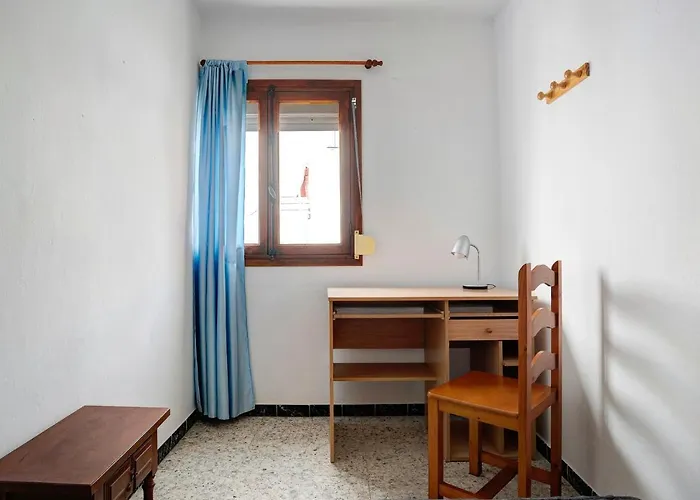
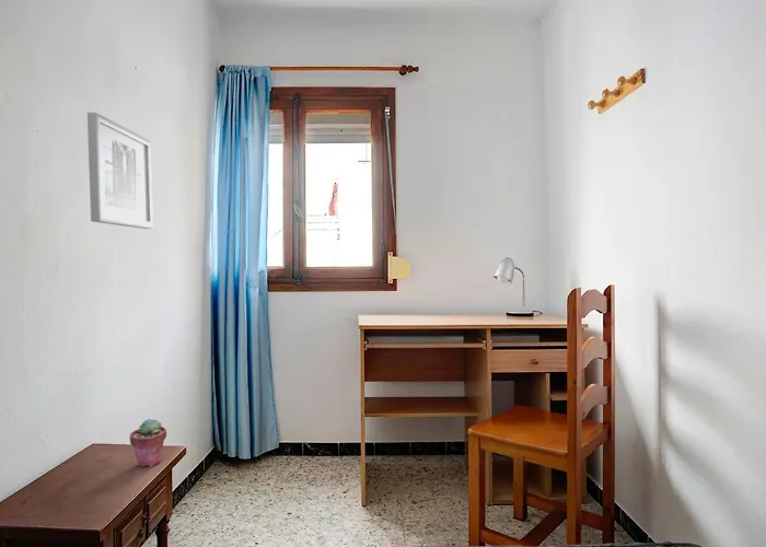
+ wall art (124, 176)
+ potted succulent (148, 440)
